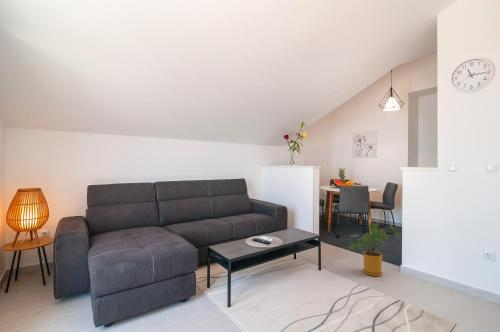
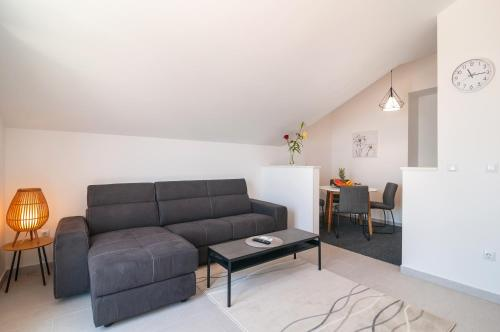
- house plant (371, 248)
